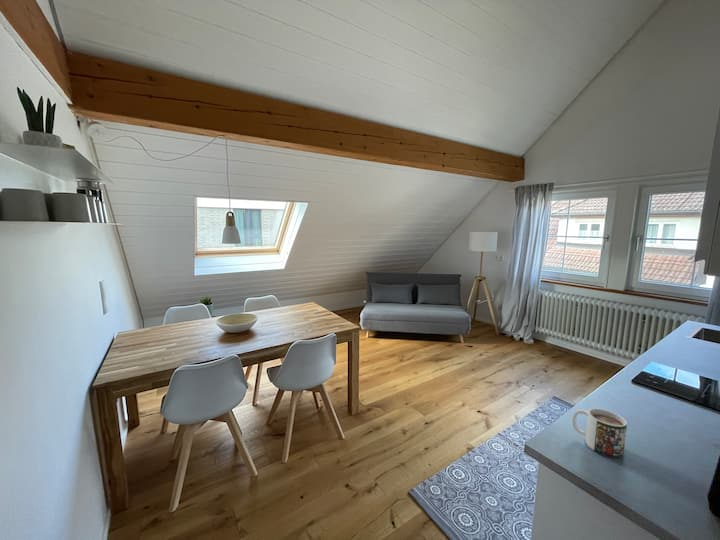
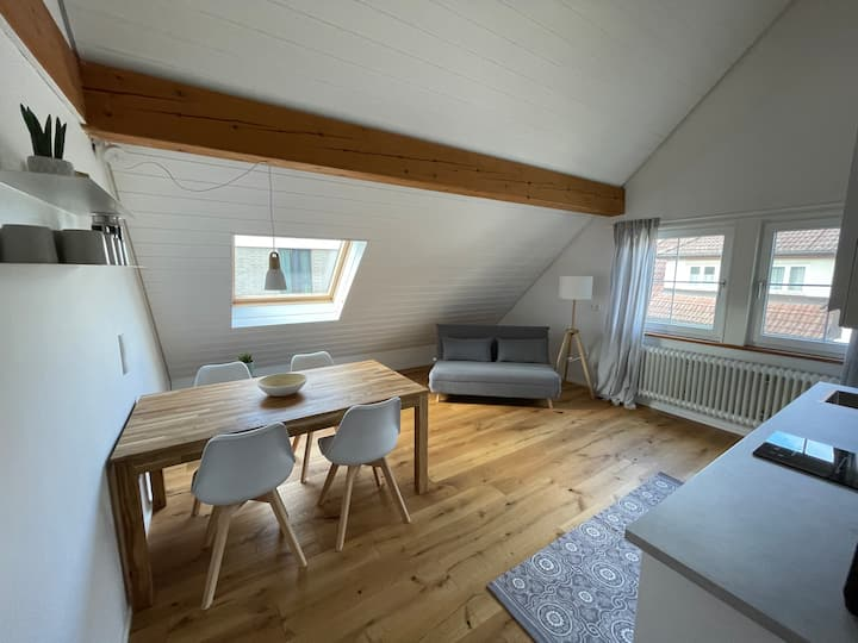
- mug (597, 428)
